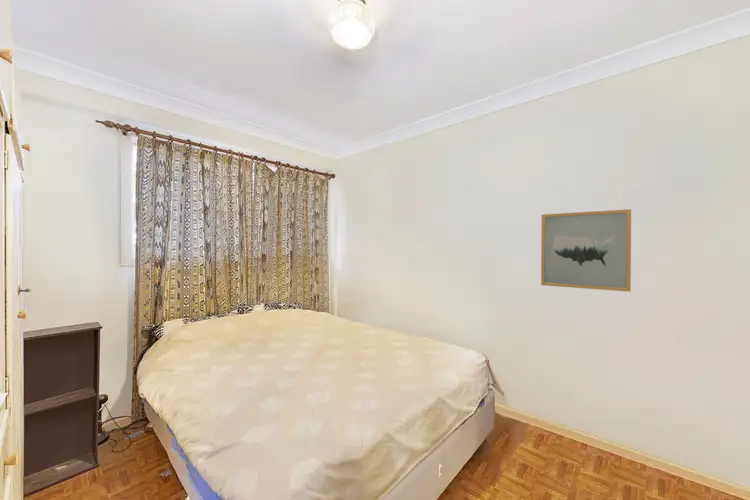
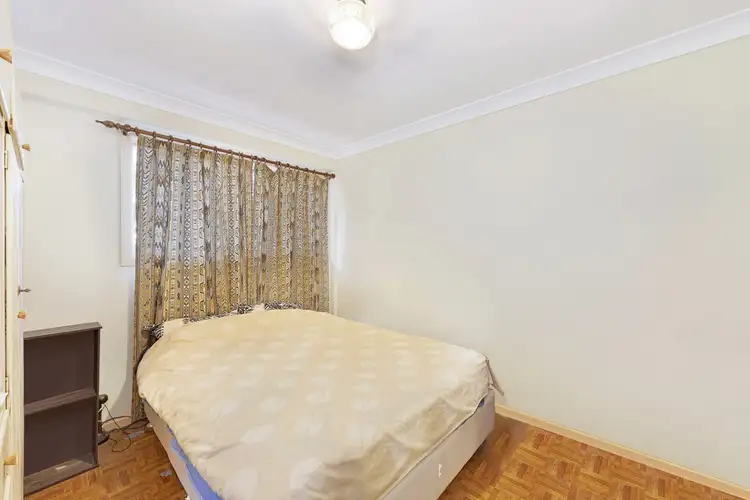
- wall art (583, 250)
